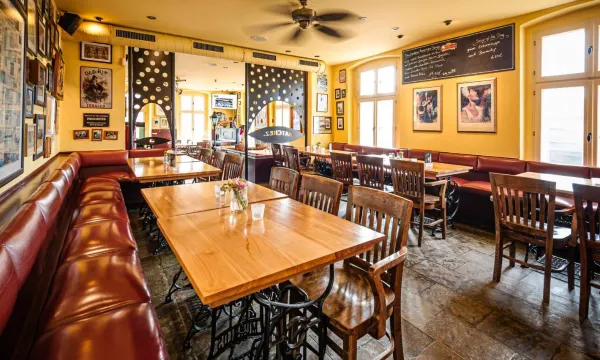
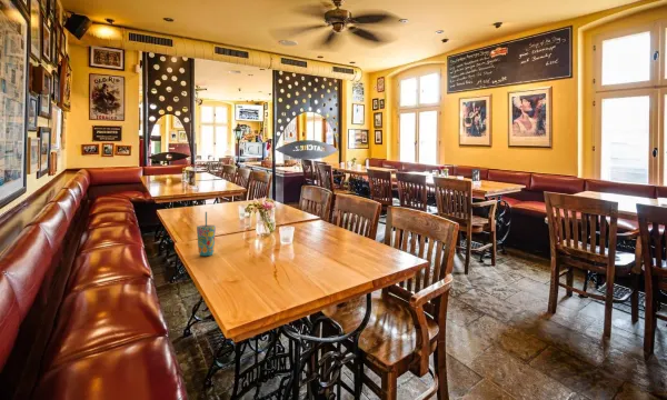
+ cup (206, 233)
